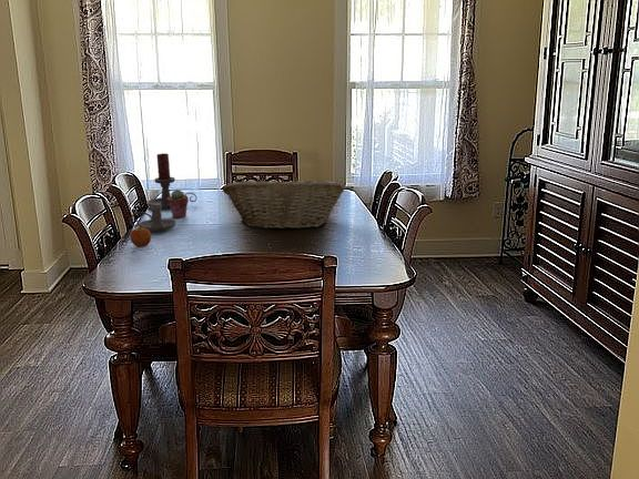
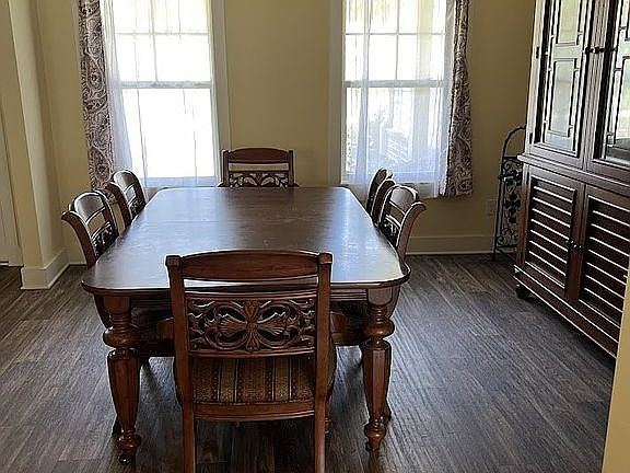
- potted succulent (178, 202)
- candle holder (170, 179)
- candle holder (152, 217)
- fruit basket (283, 198)
- apple (140, 235)
